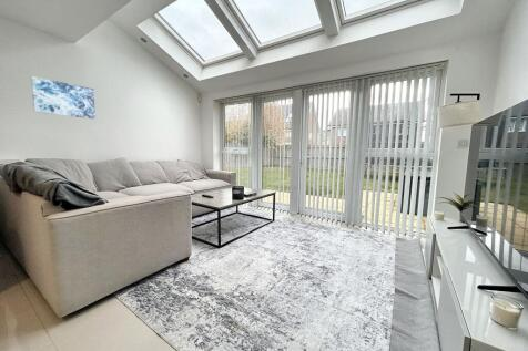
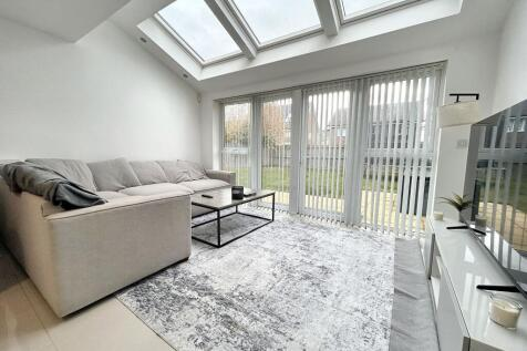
- wall art (65, 99)
